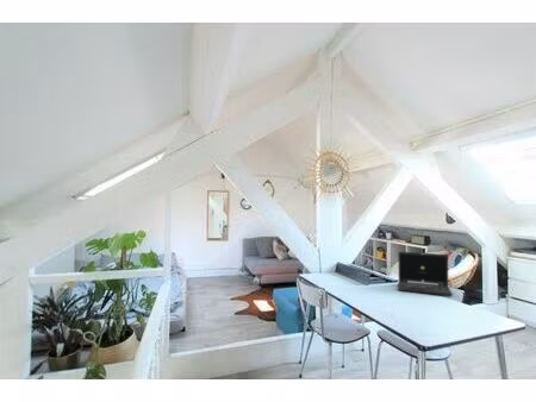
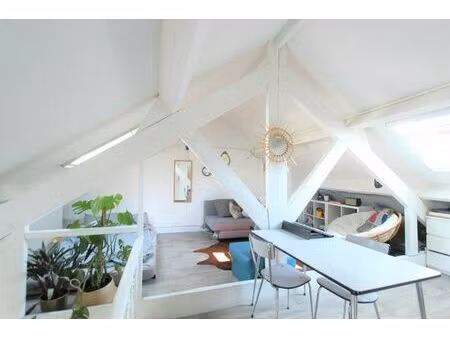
- laptop (423, 272)
